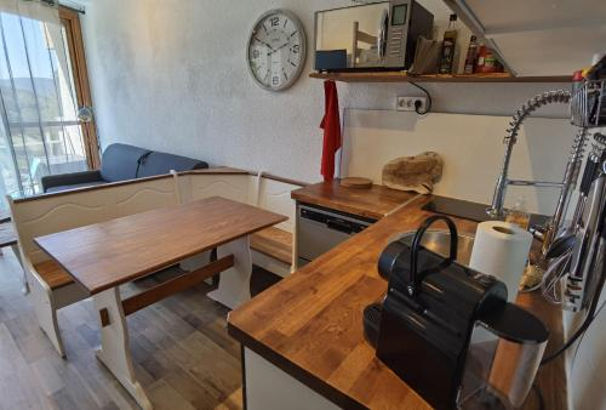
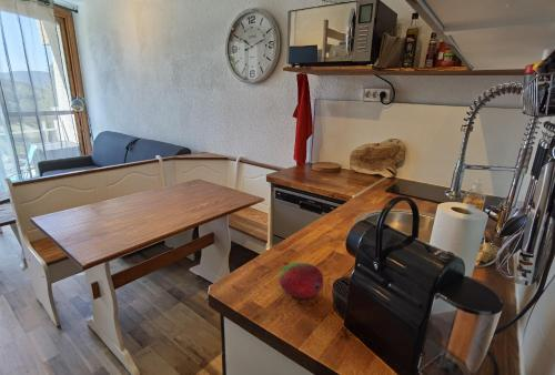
+ fruit (300, 278)
